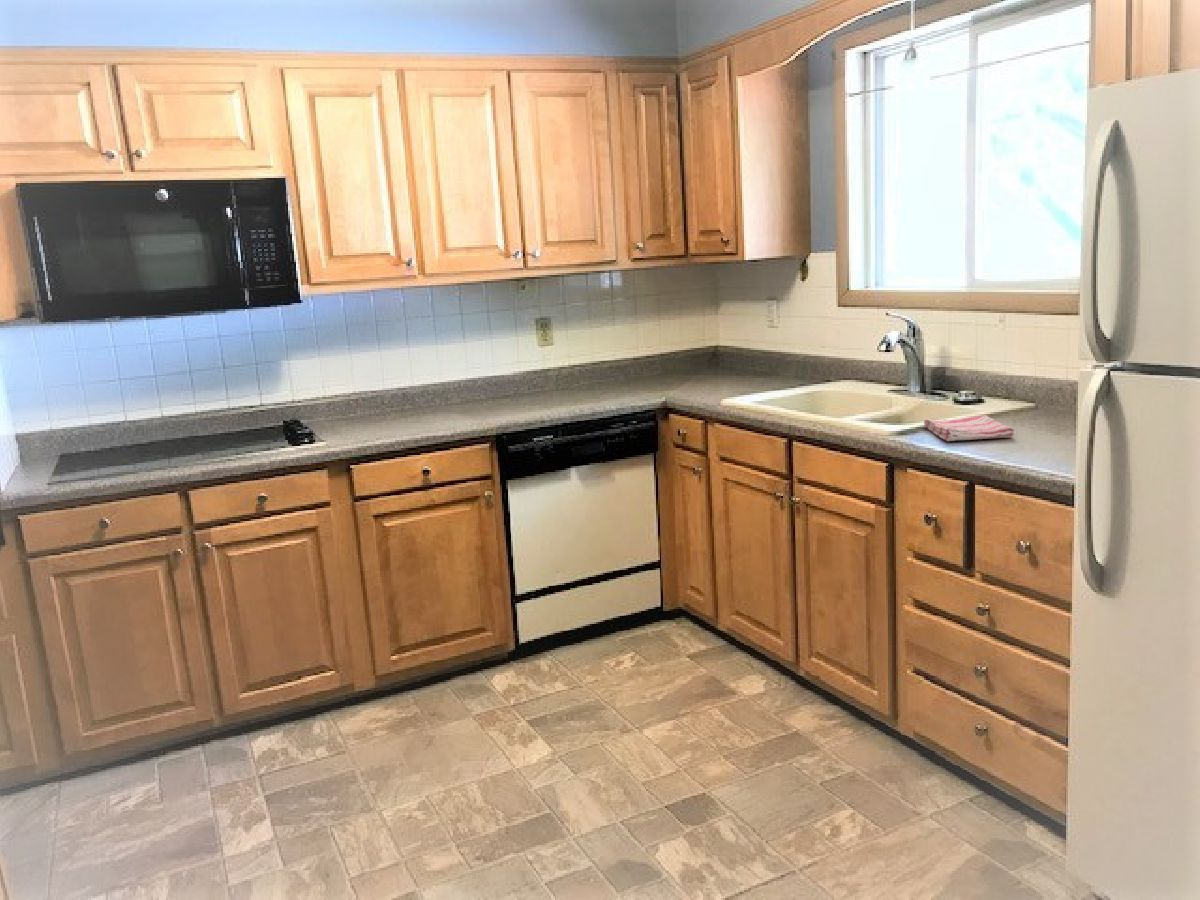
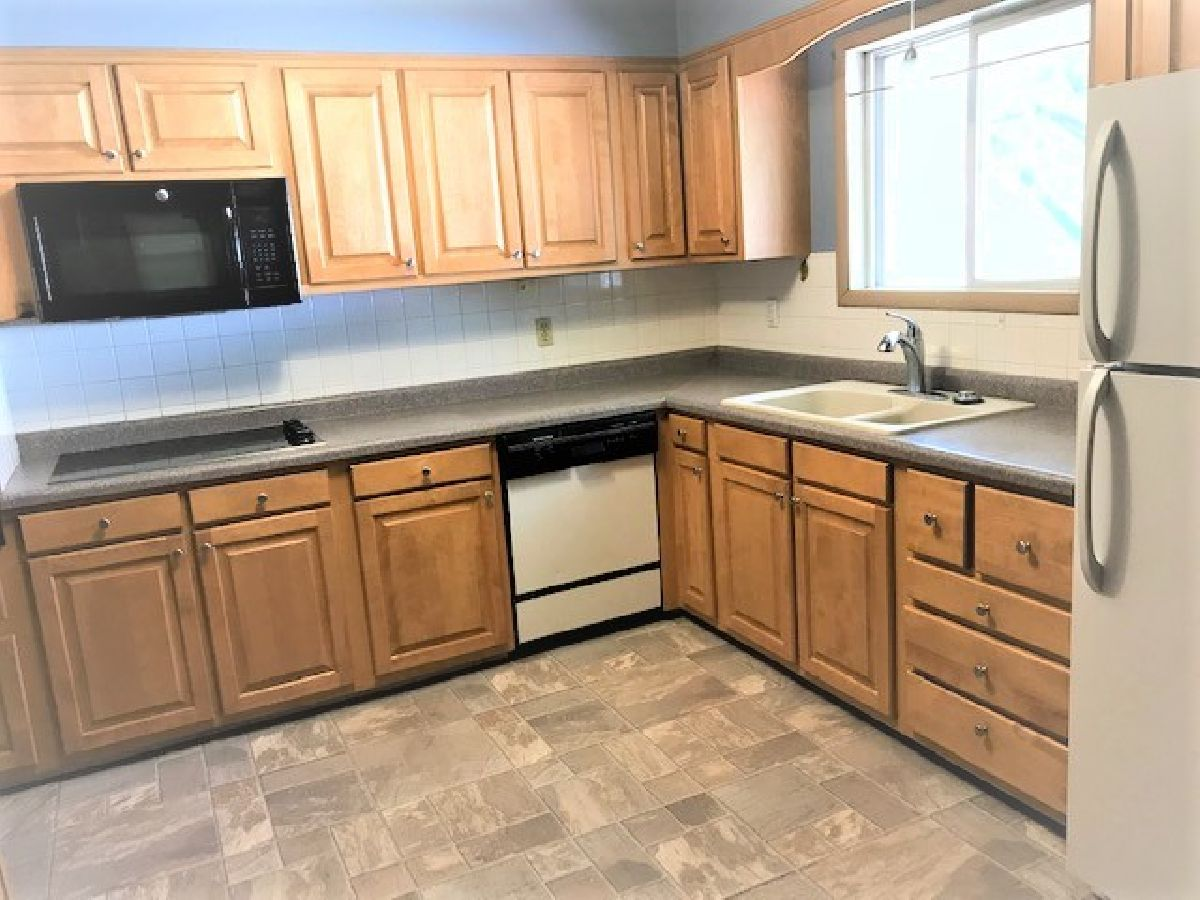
- dish towel (967, 425)
